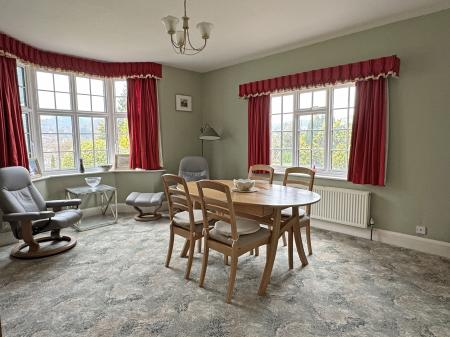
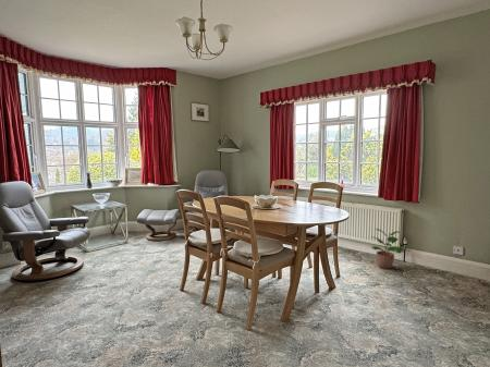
+ potted plant (385, 247)
